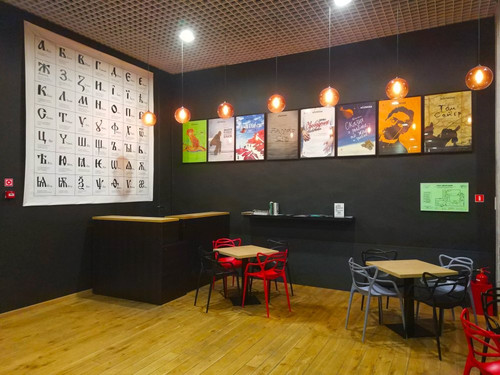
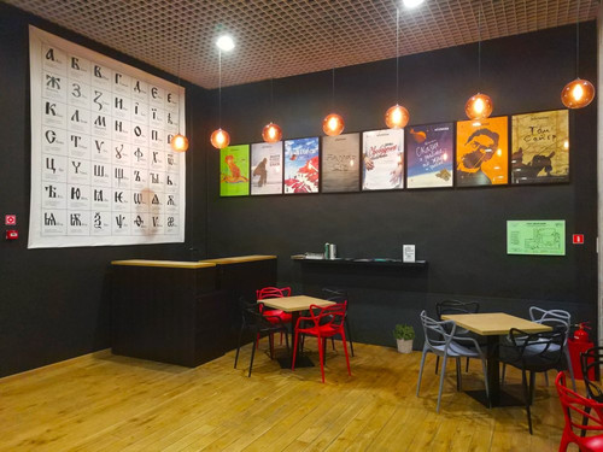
+ potted plant (403, 337)
